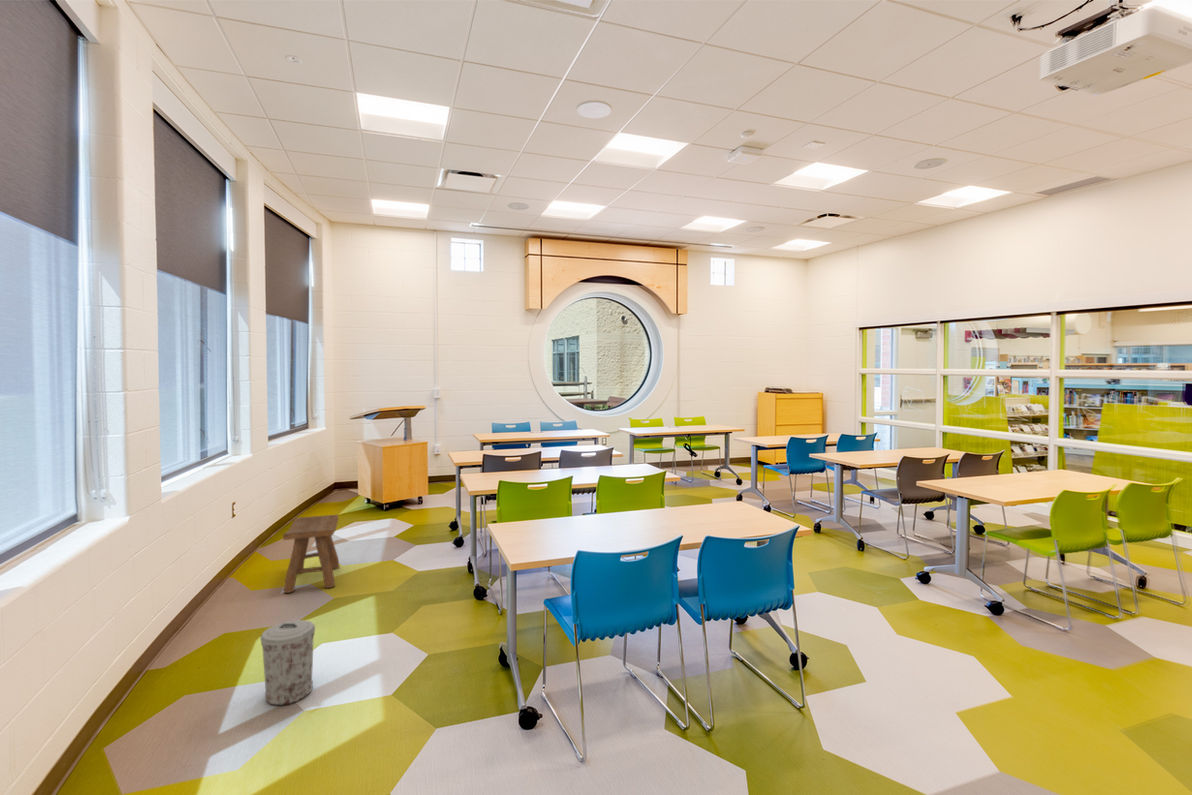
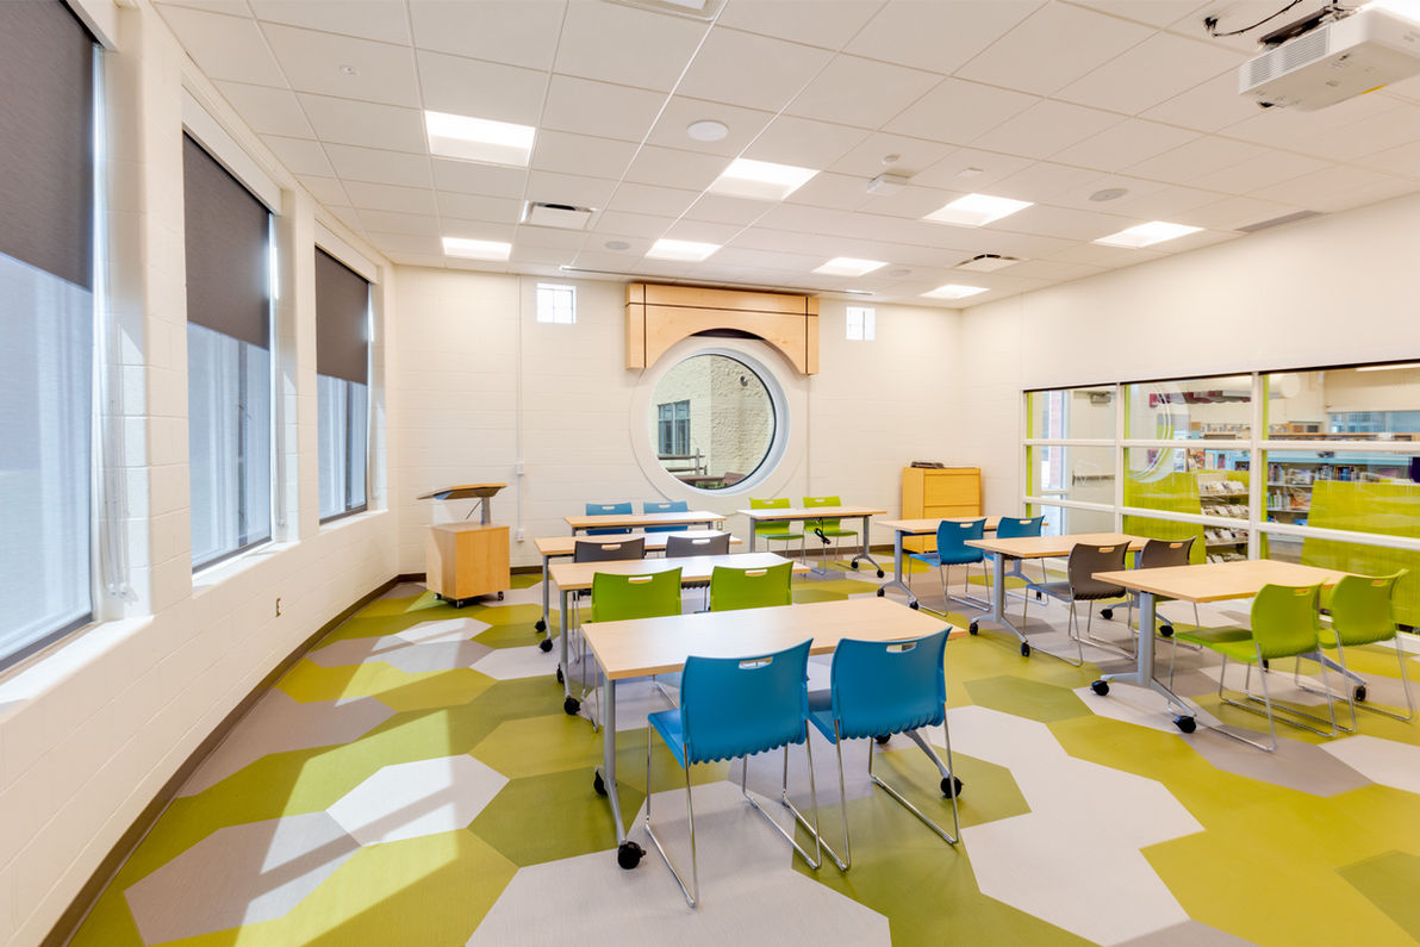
- trash can (288, 659)
- stool (313, 553)
